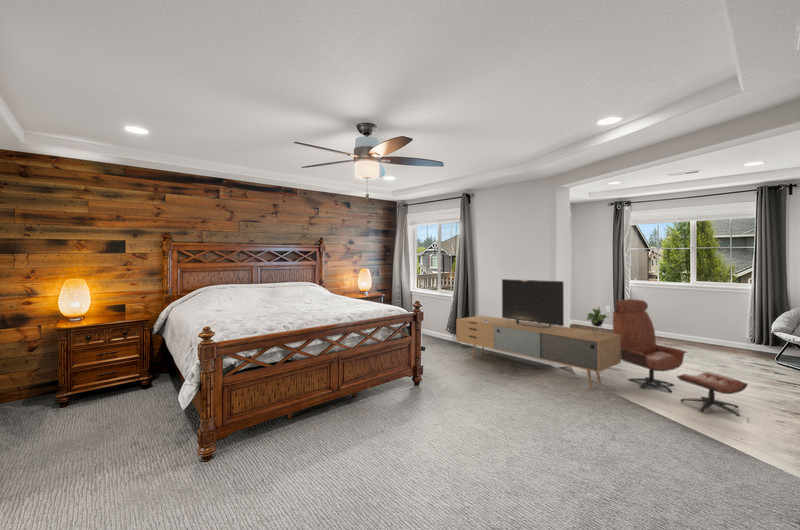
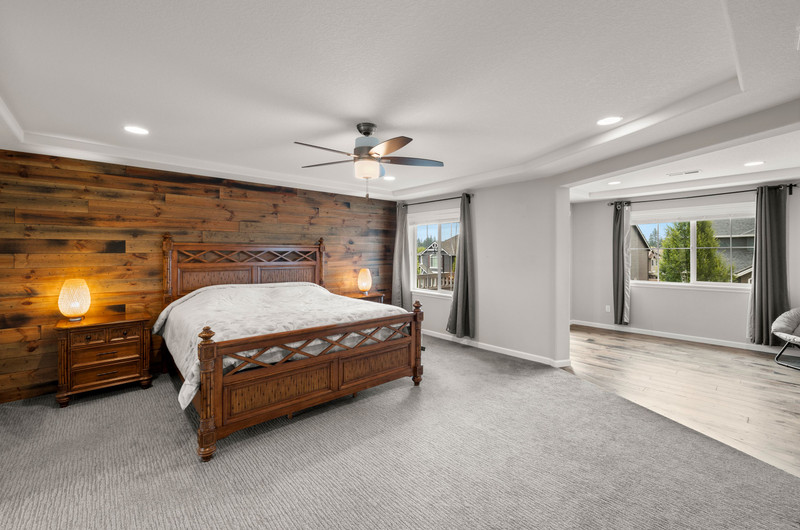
- lounge chair (675, 348)
- media console (528, 324)
